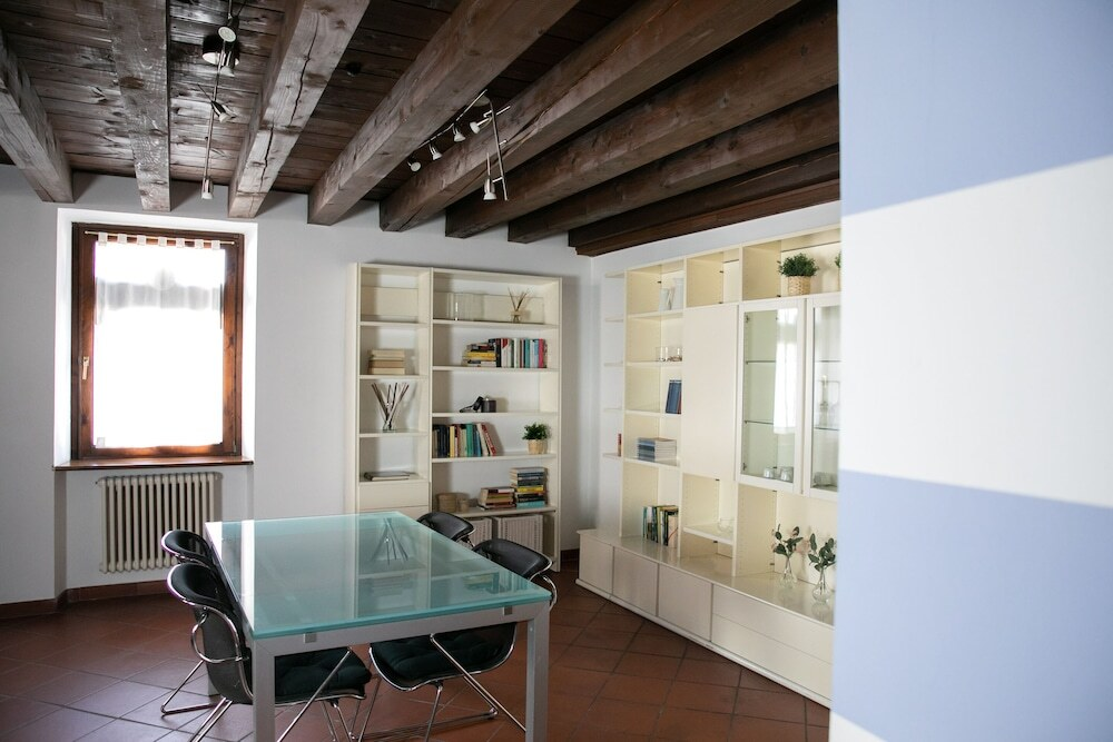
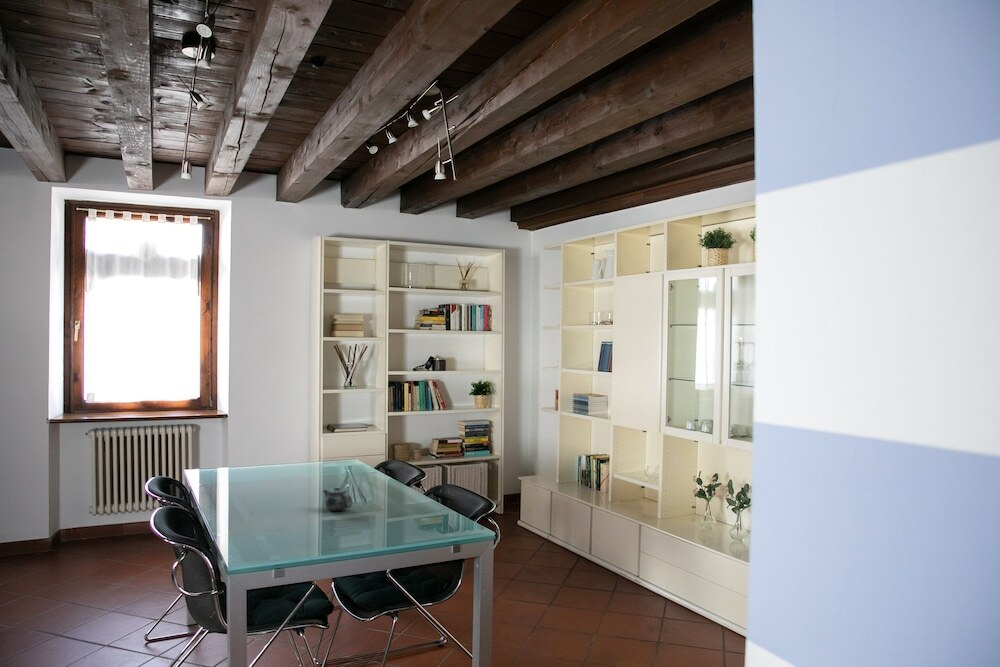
+ chinaware (337, 498)
